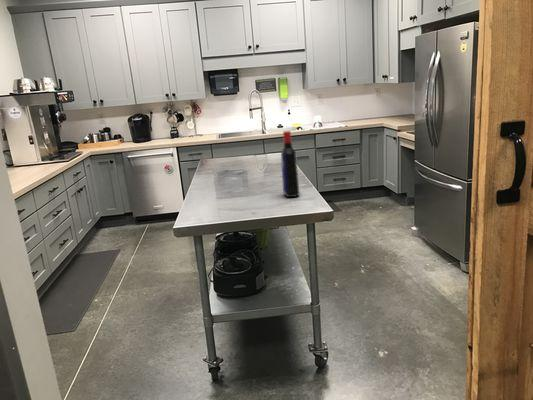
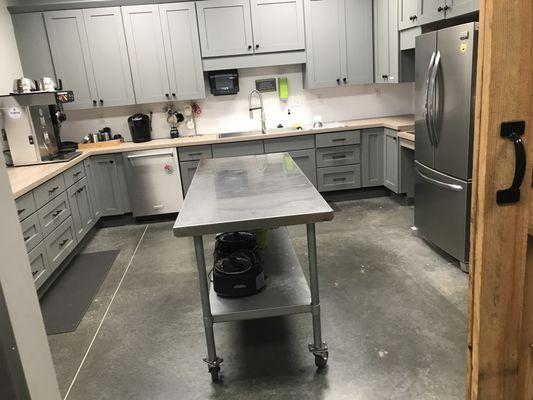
- liquor bottle (289, 163)
